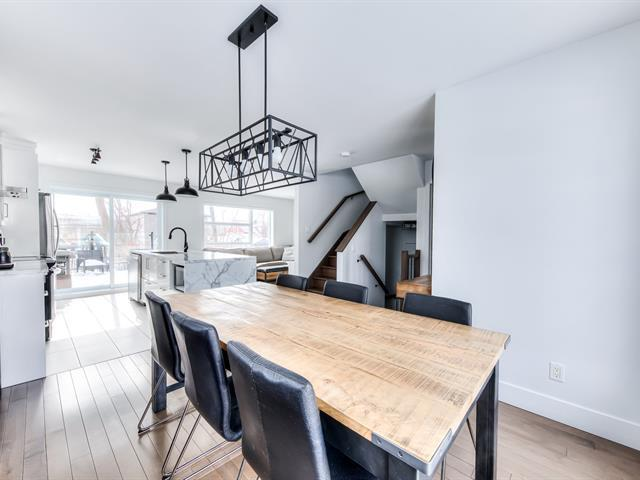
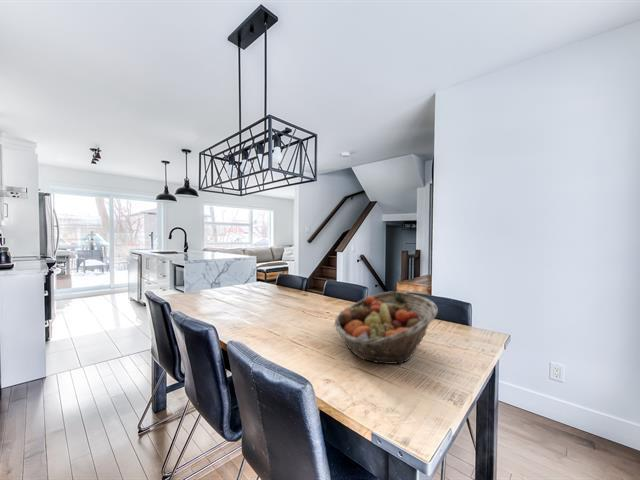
+ fruit basket (382, 322)
